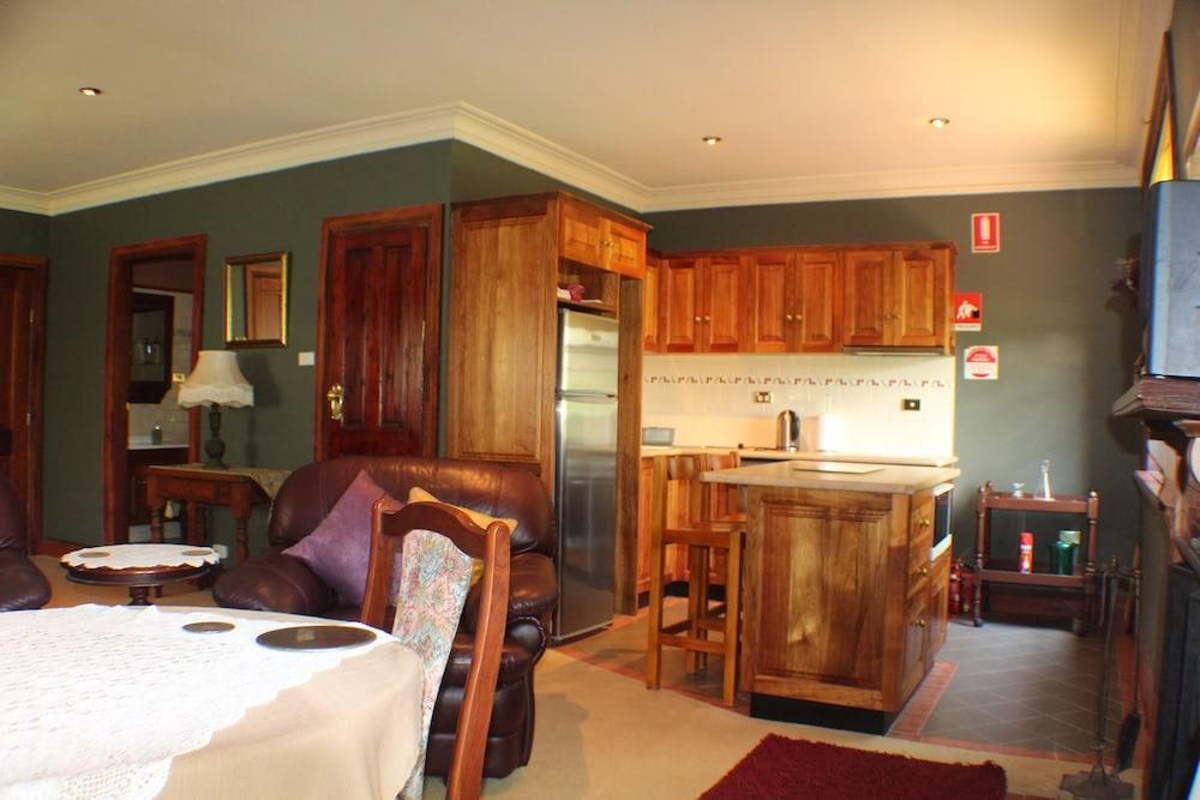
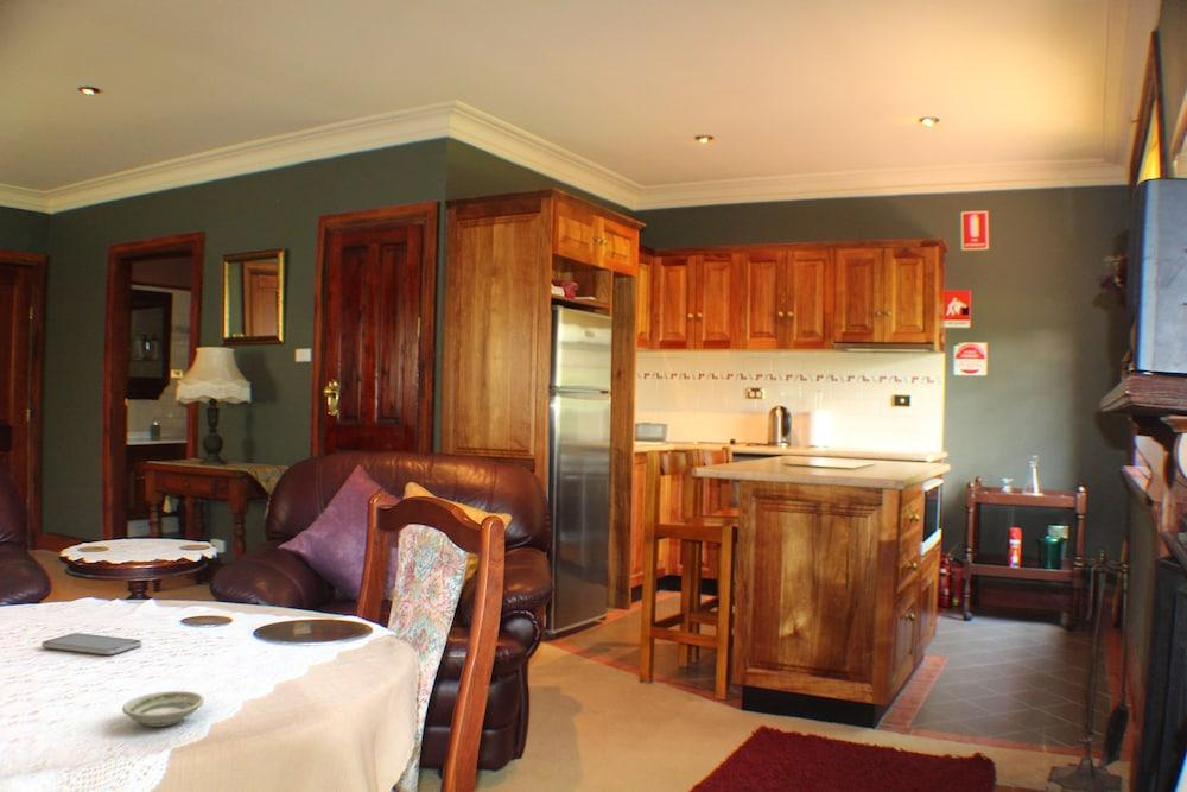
+ saucer (163, 710)
+ smartphone (91, 642)
